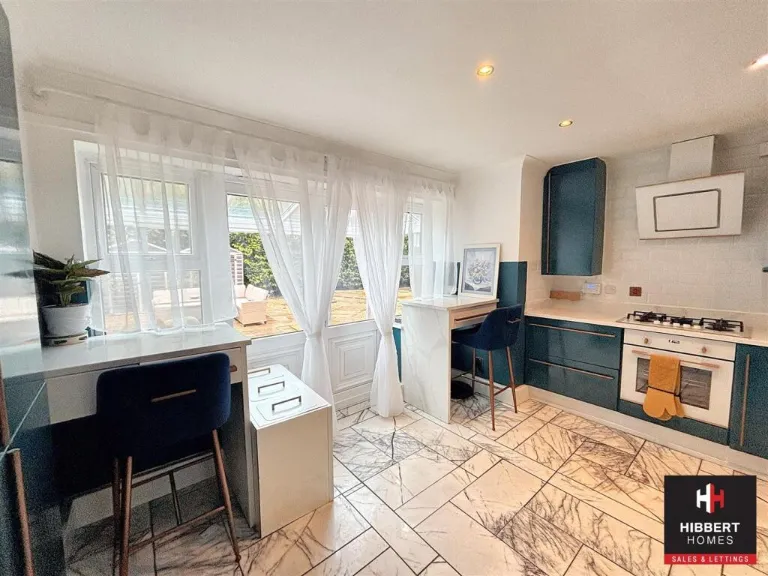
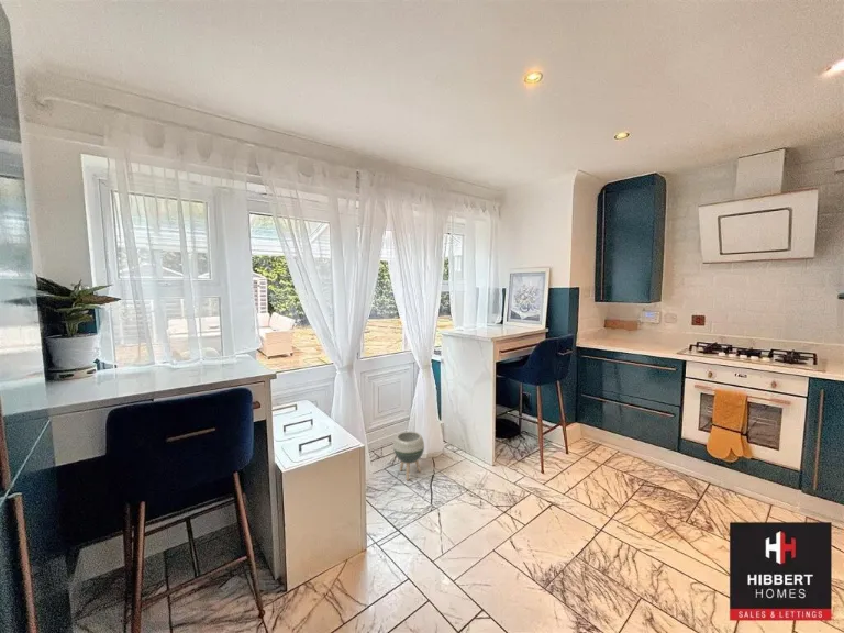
+ planter (409, 455)
